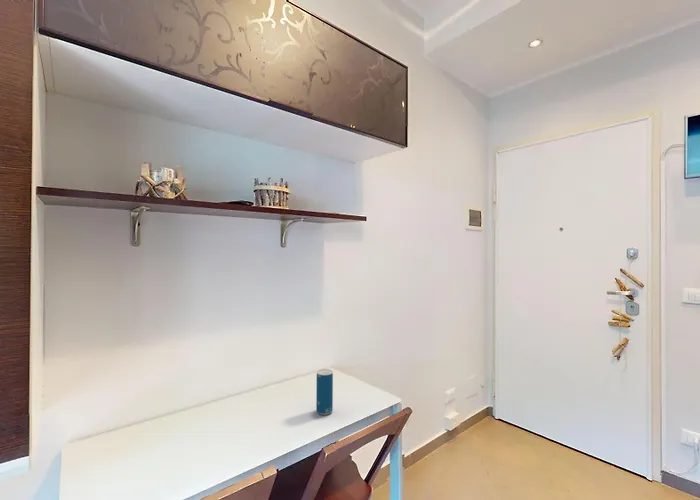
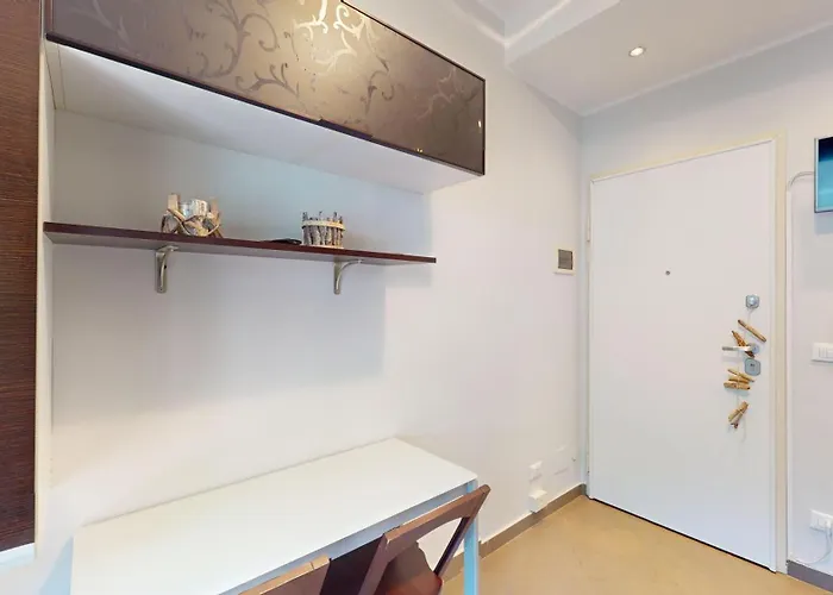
- beverage can (324, 391)
